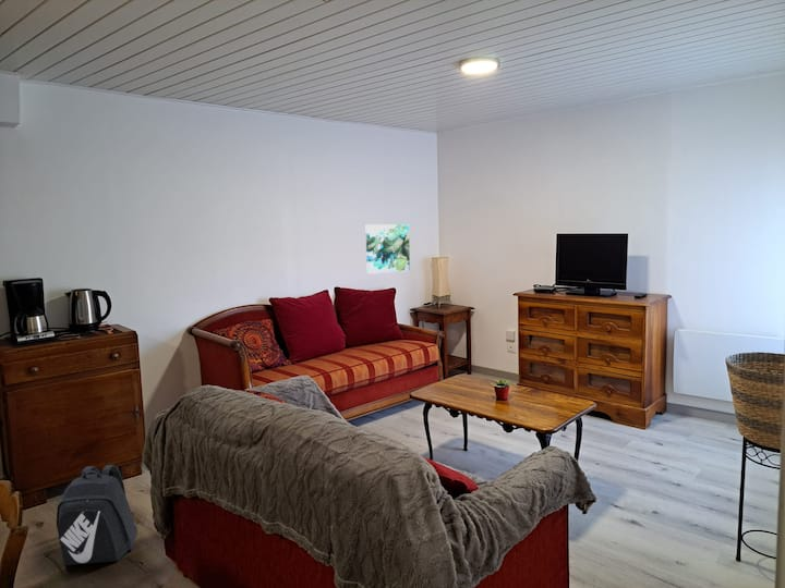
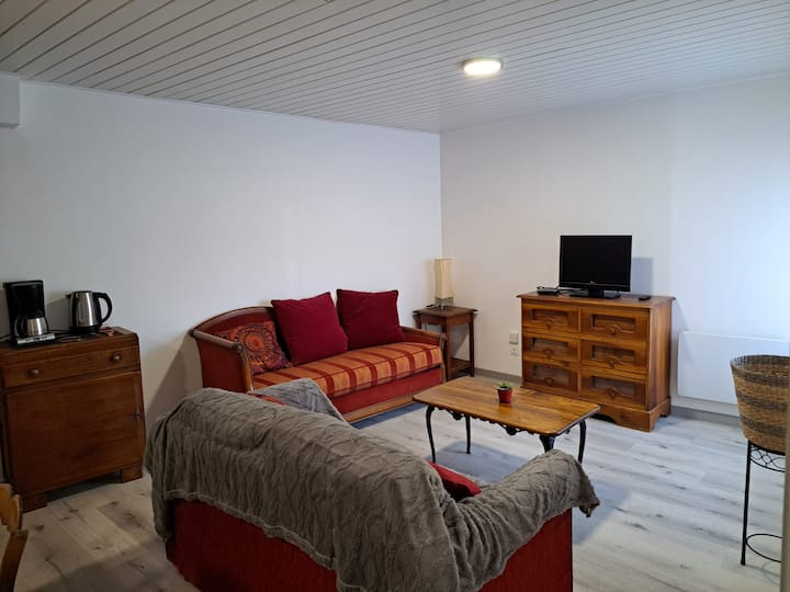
- backpack (98, 507)
- wall art (388, 248)
